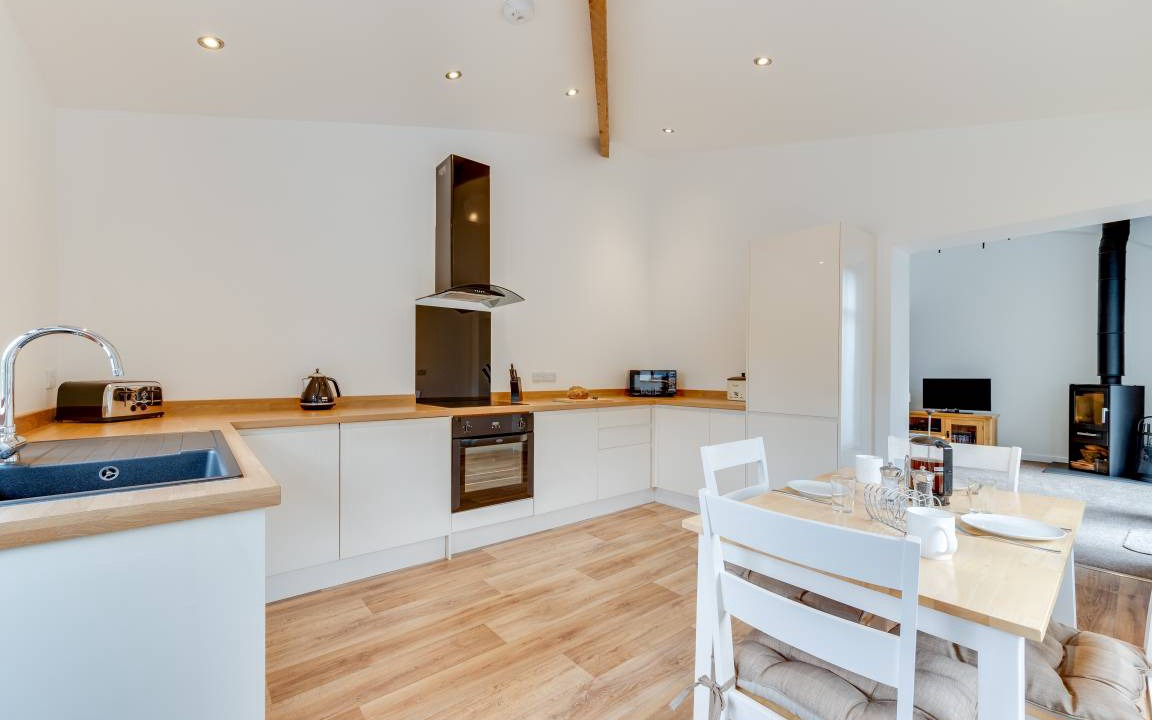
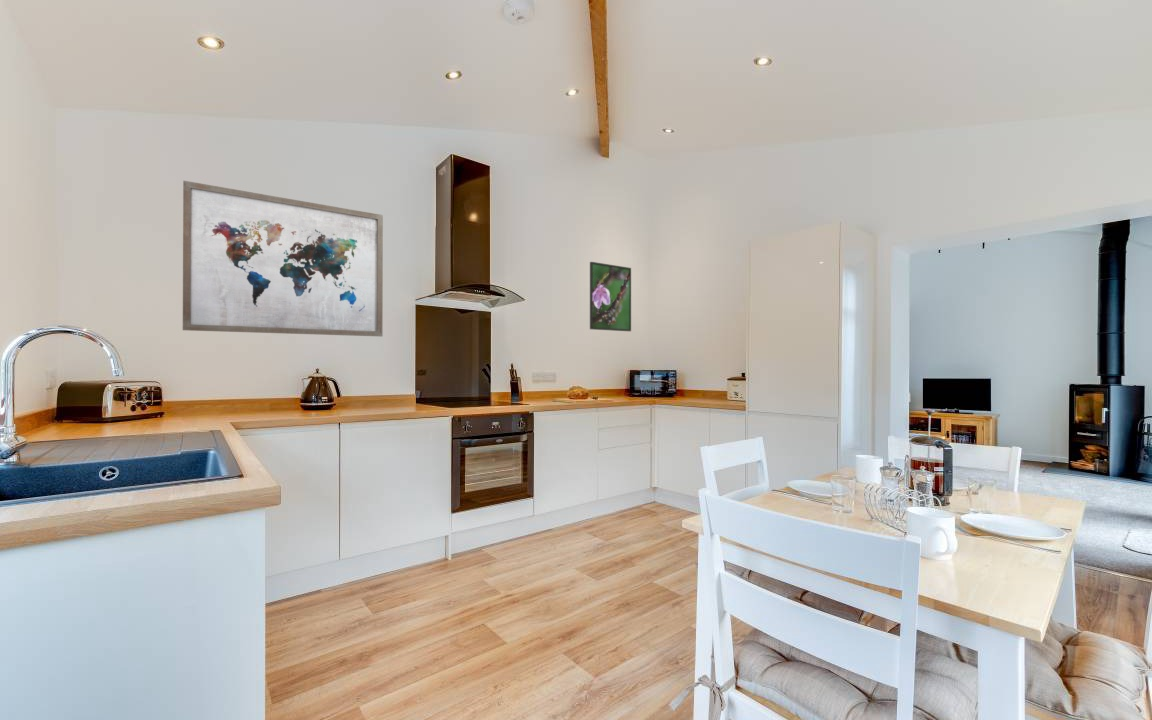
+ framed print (611, 297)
+ wall art (293, 266)
